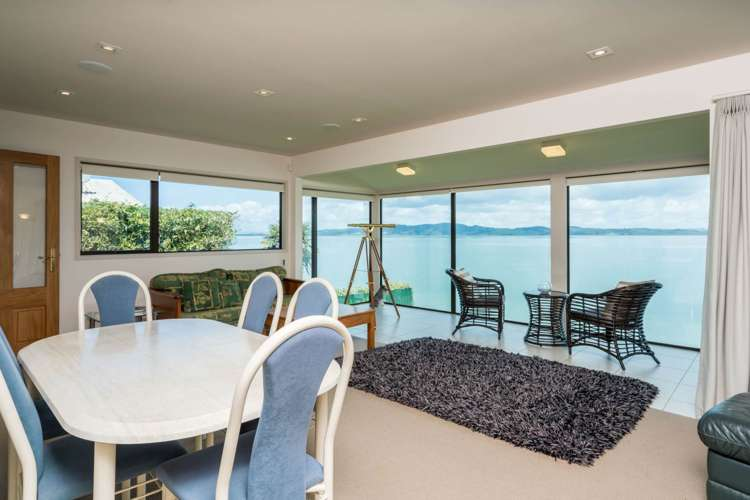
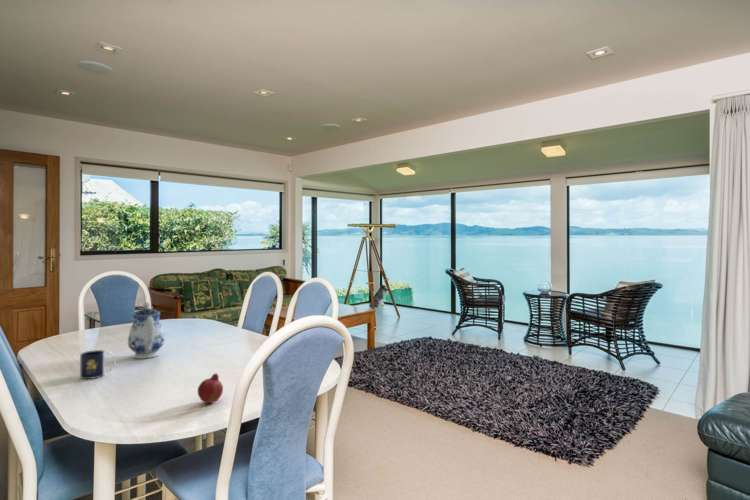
+ teapot (146, 328)
+ mug (98, 363)
+ fruit (210, 388)
